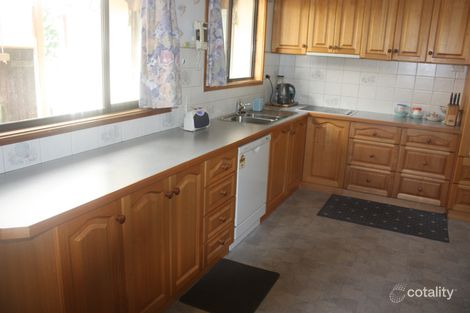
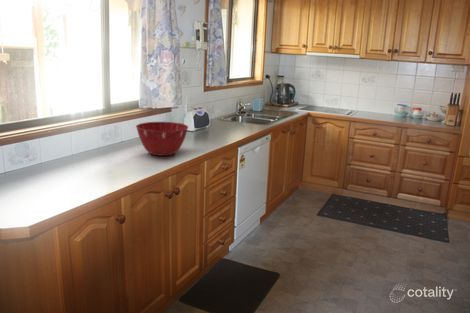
+ mixing bowl (162, 139)
